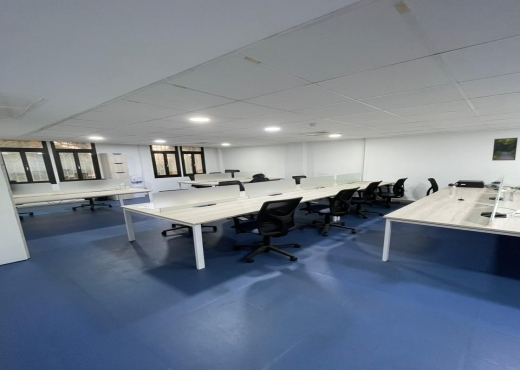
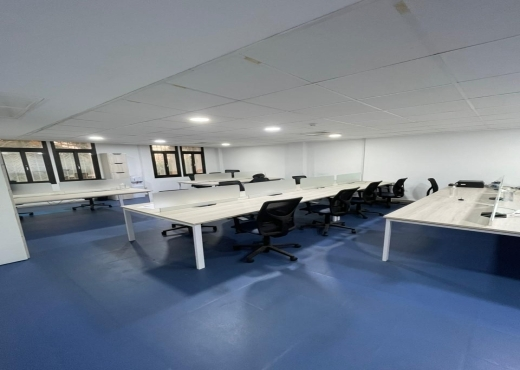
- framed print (504, 149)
